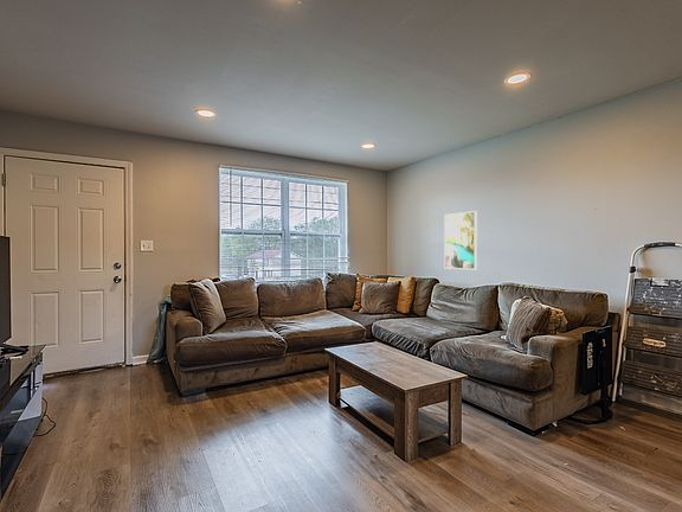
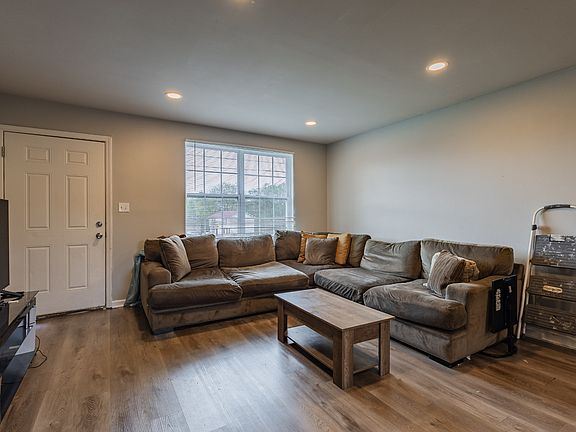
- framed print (459, 241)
